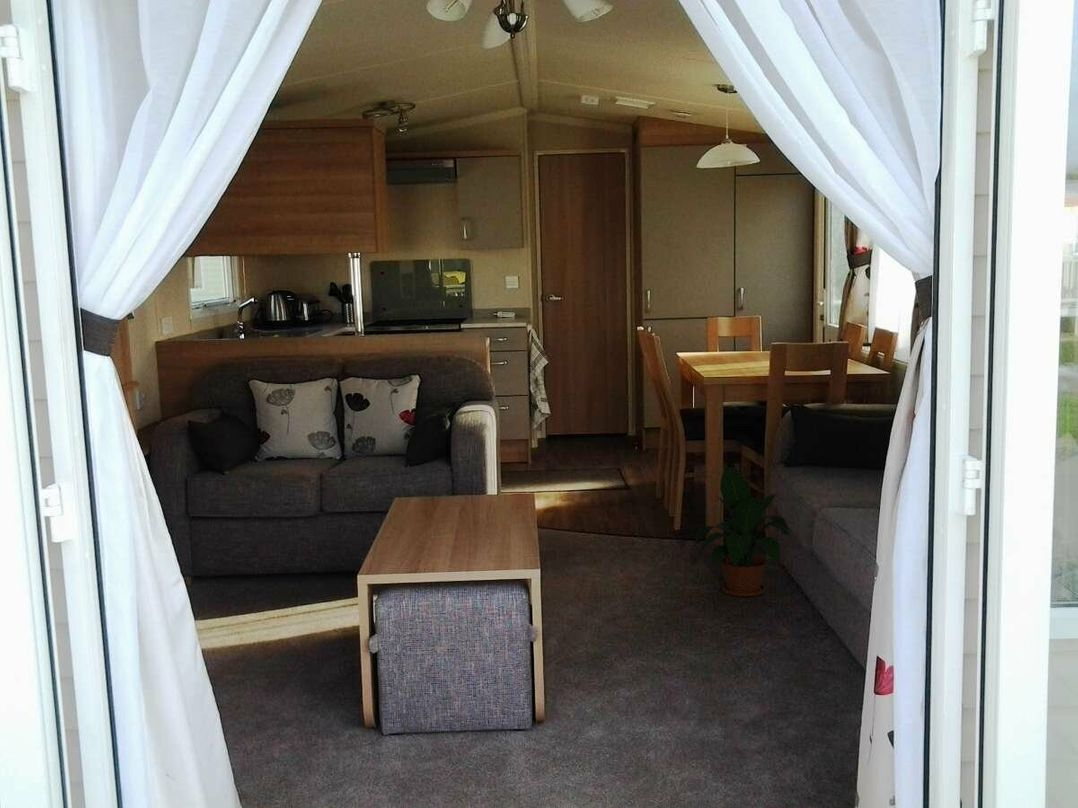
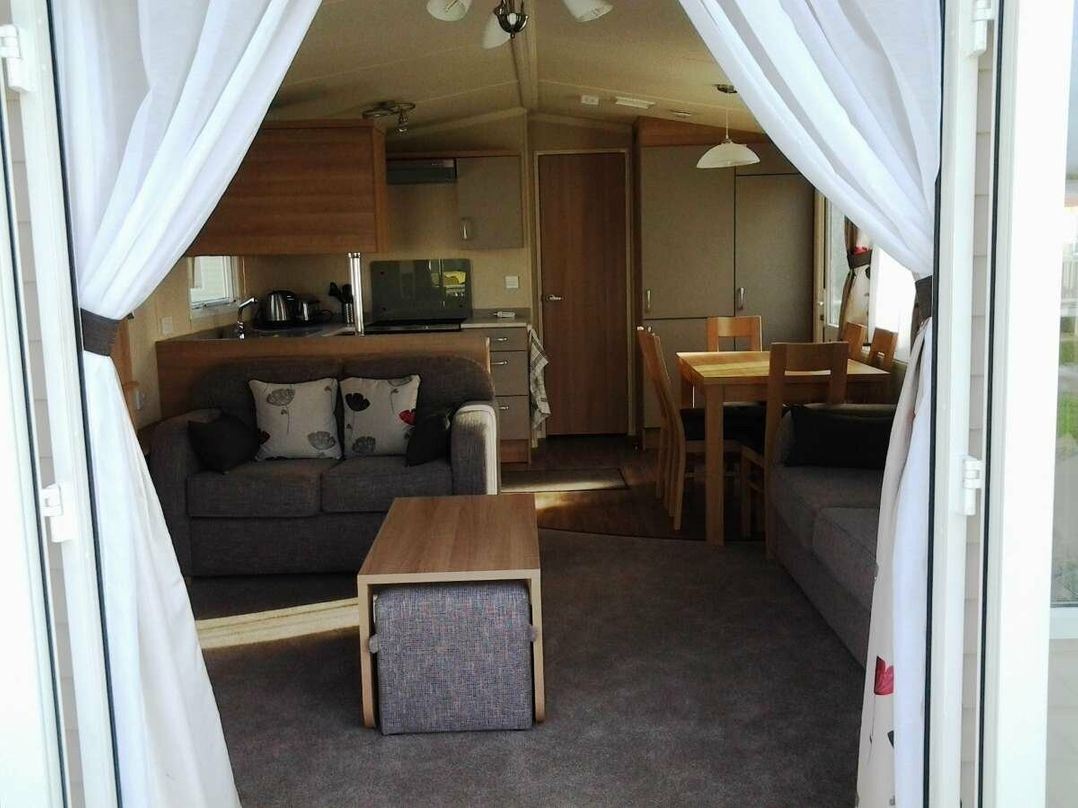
- potted plant (746, 531)
